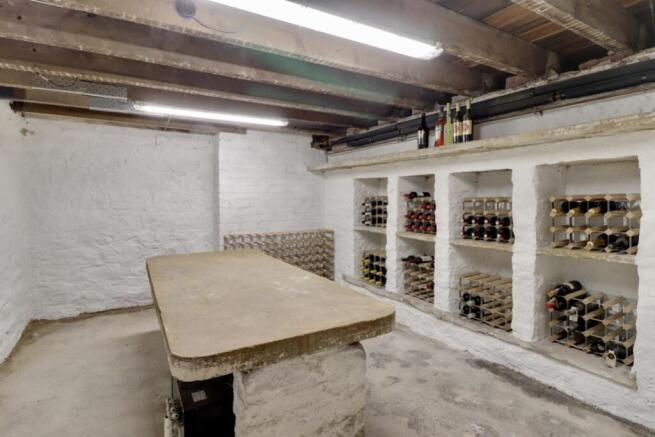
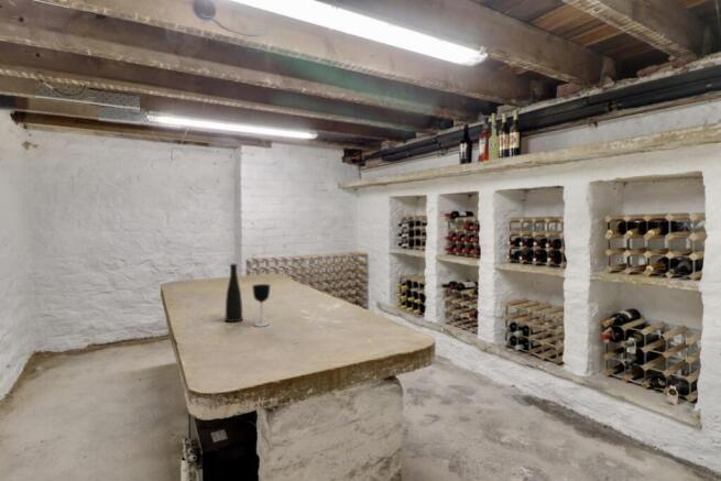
+ wine glass (261, 305)
+ vase (233, 292)
